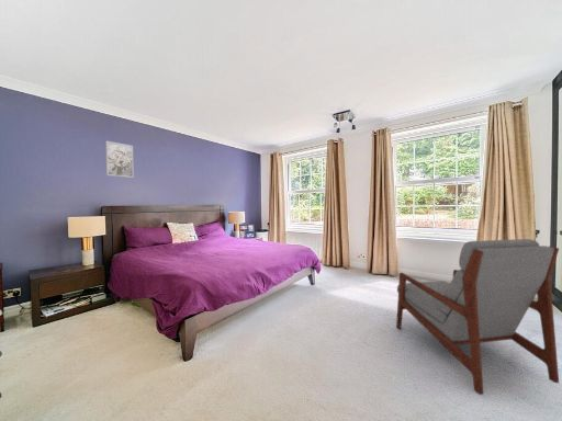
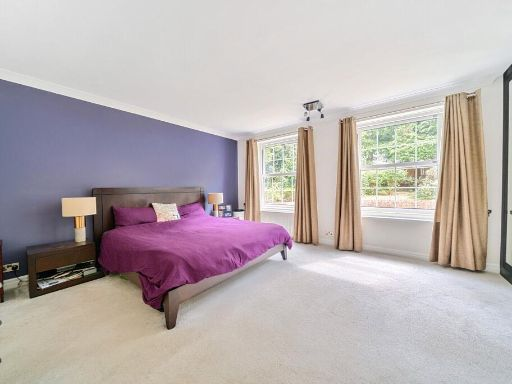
- wall art (120, 159)
- armchair (459, 291)
